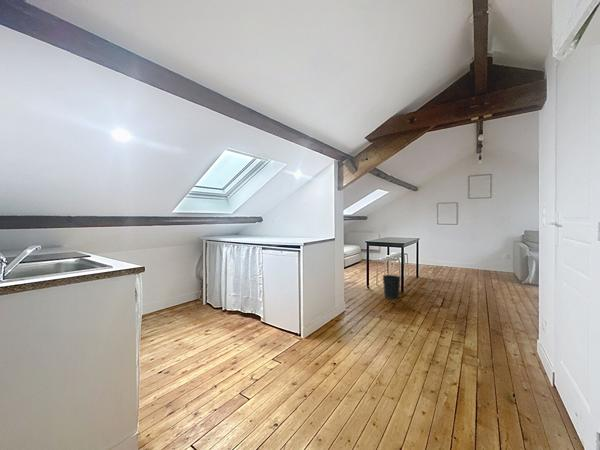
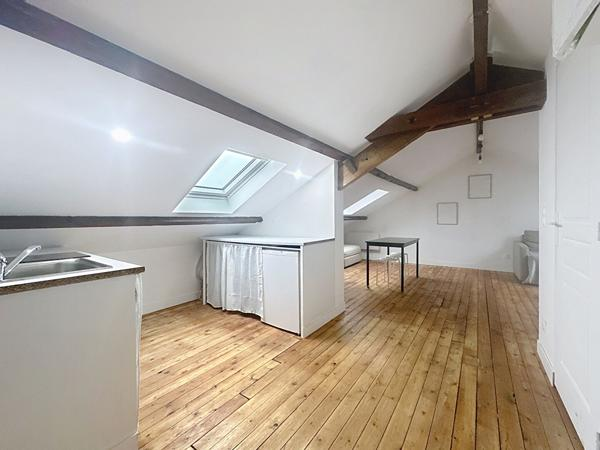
- wastebasket (391, 286)
